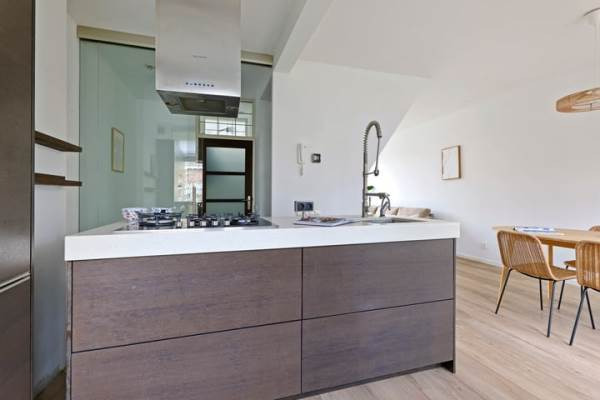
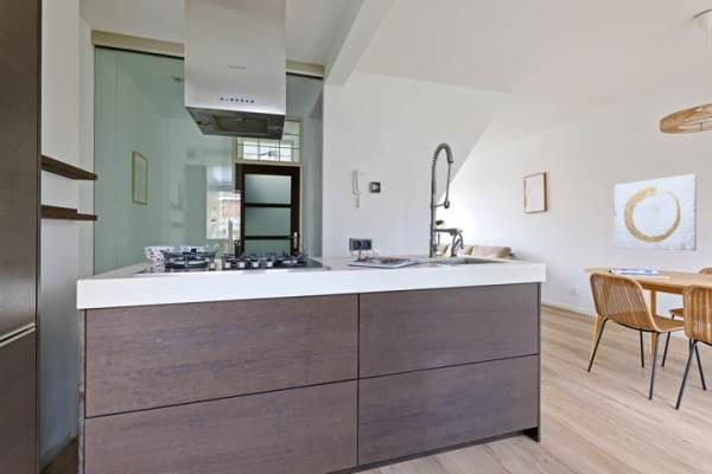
+ wall art (650, 214)
